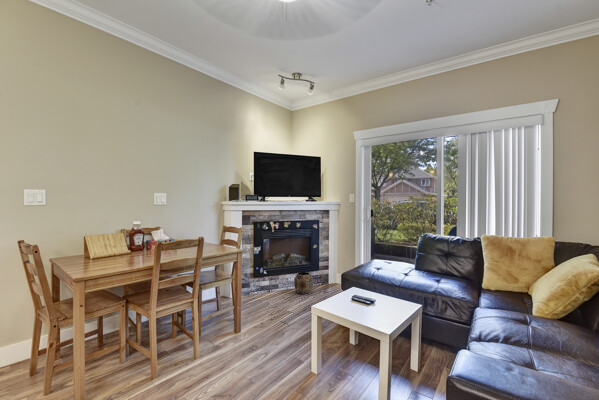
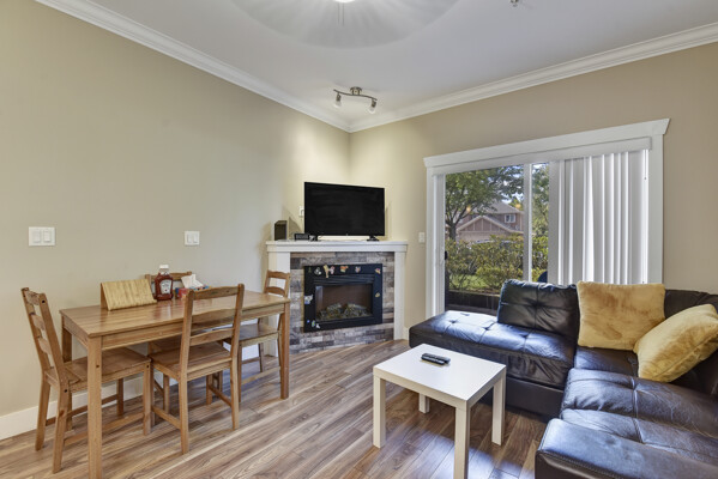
- planter (303, 282)
